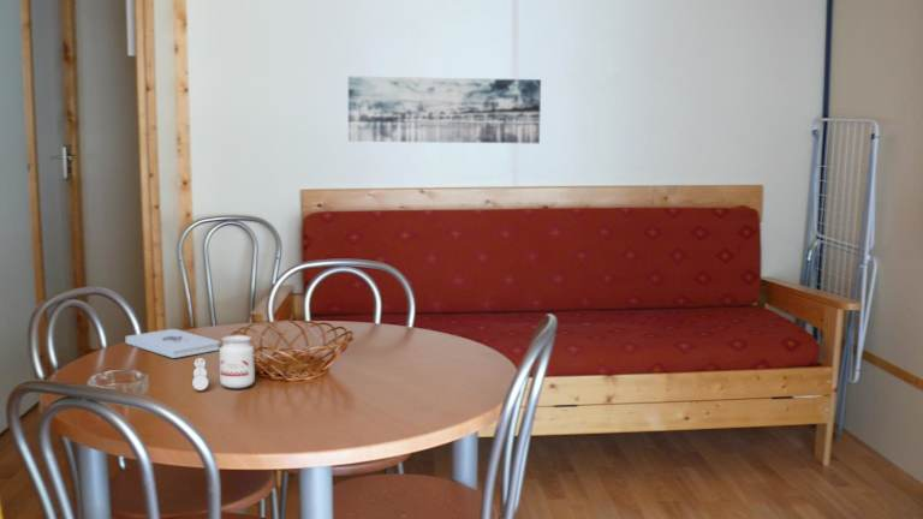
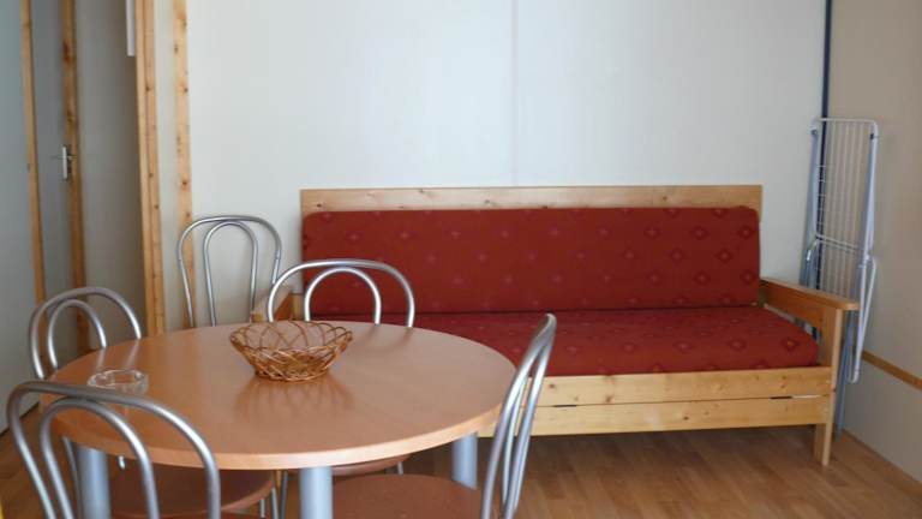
- notepad (173, 342)
- candle (226, 364)
- wall art (445, 109)
